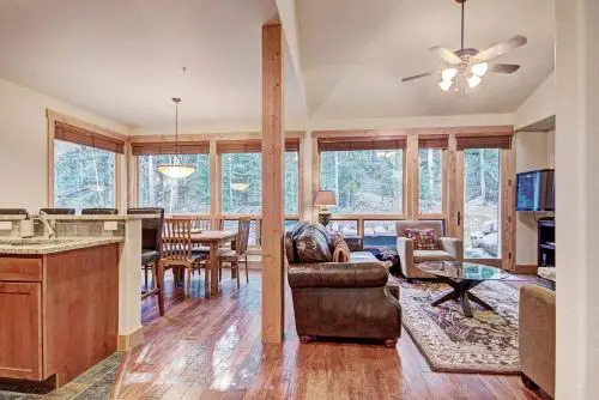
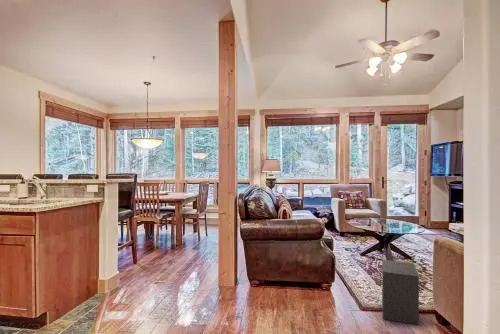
+ speaker (398, 289)
